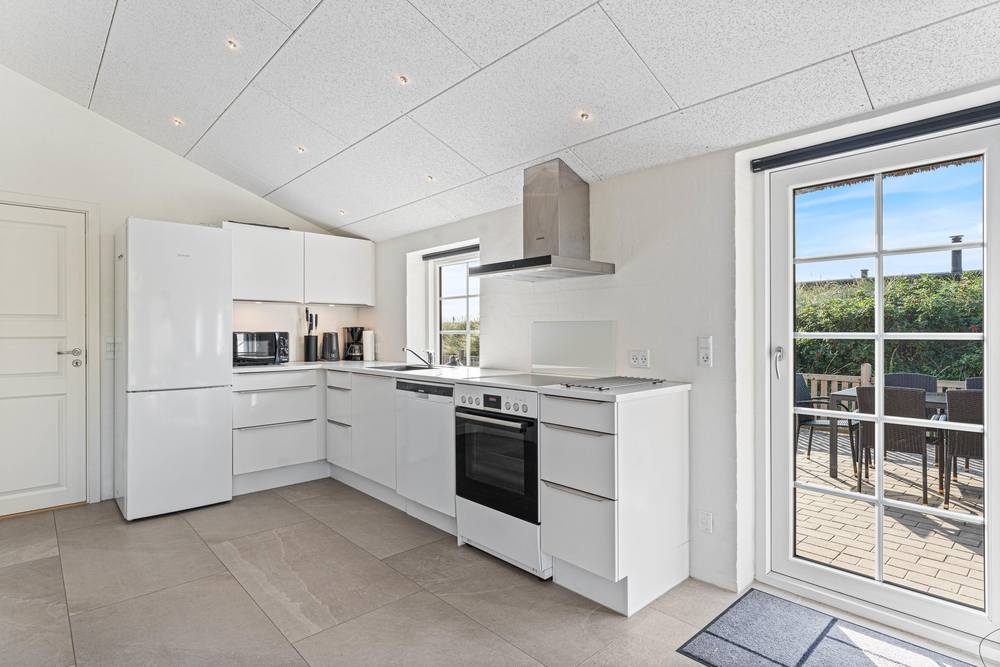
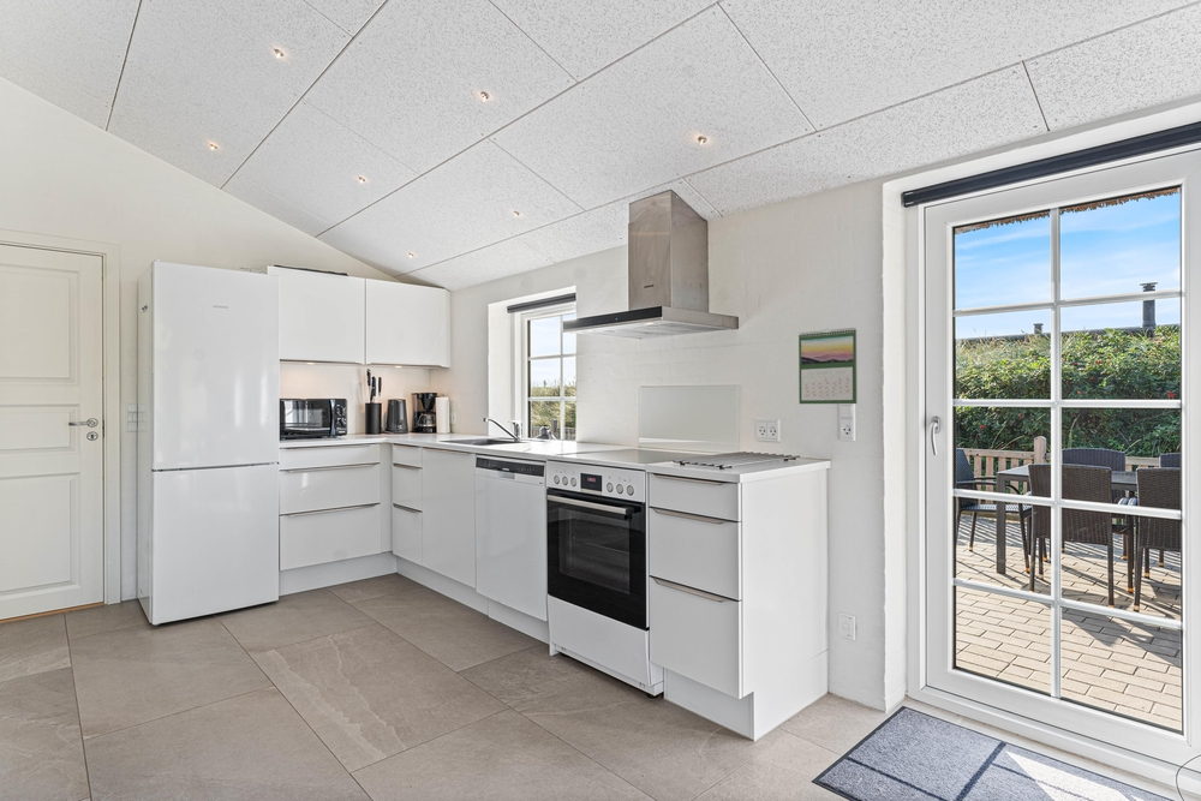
+ calendar (826, 366)
